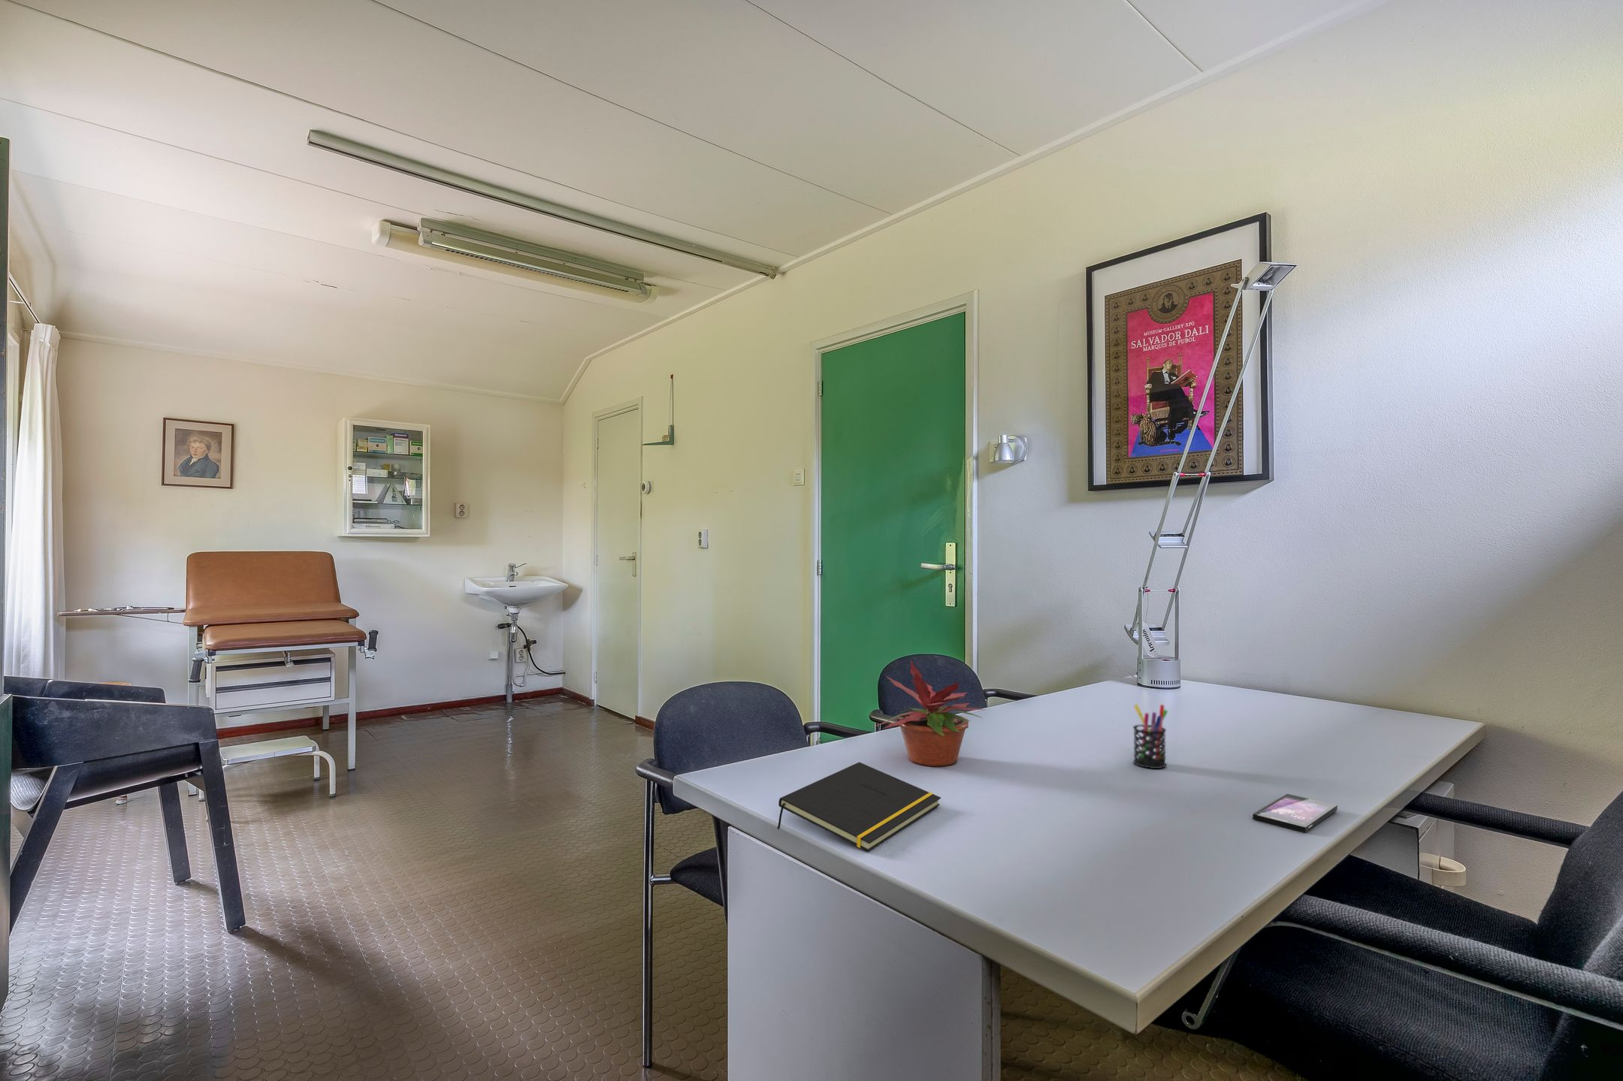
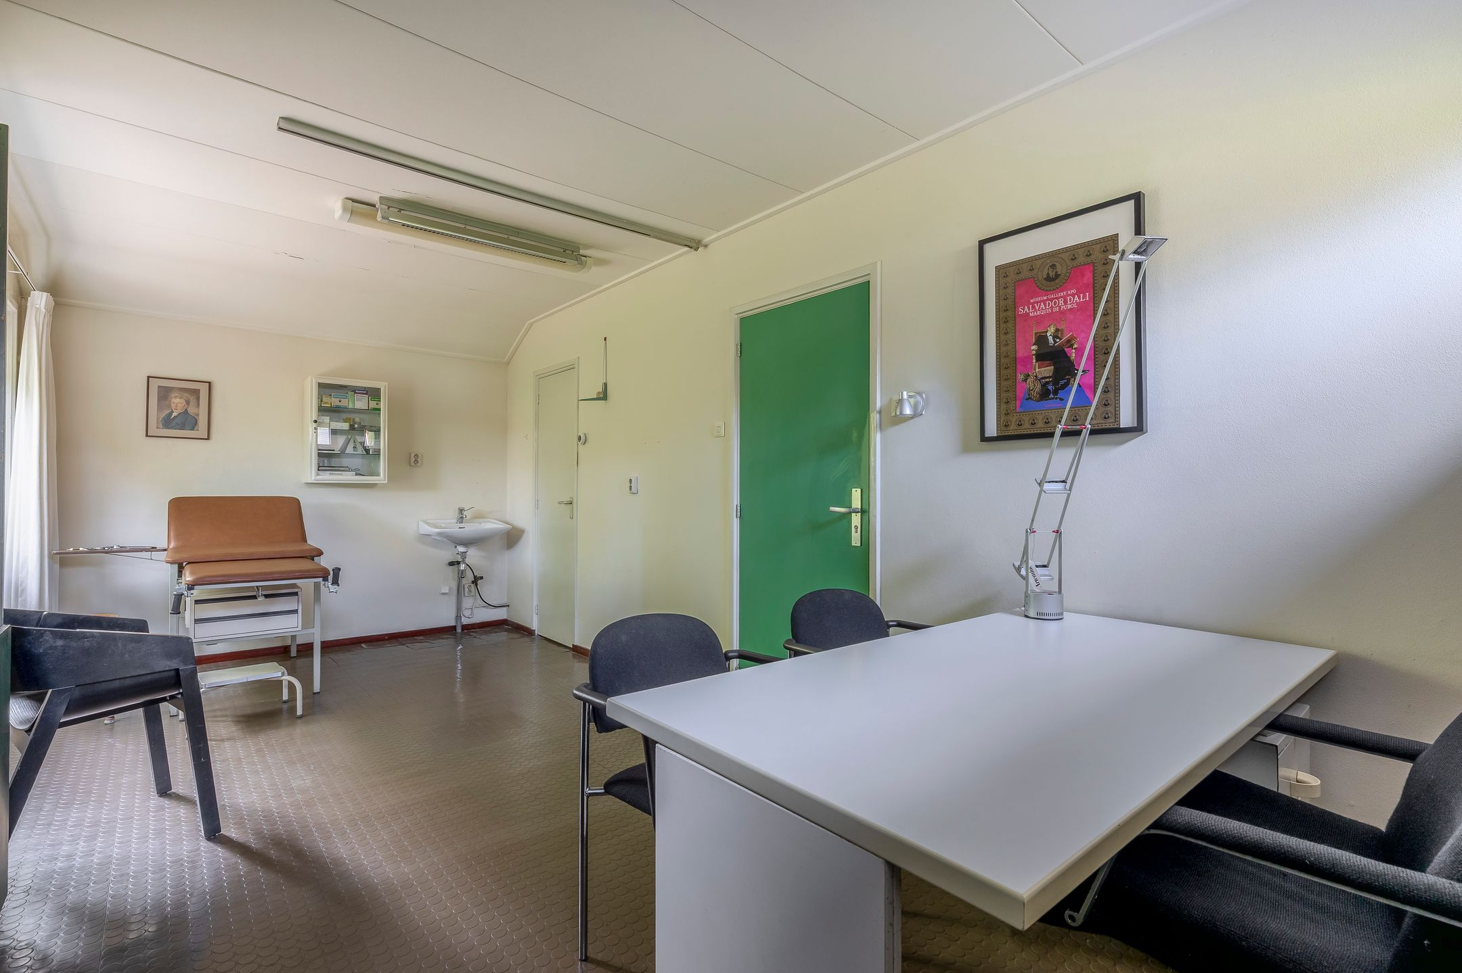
- pen holder (1154, 732)
- smartphone (1296, 811)
- notepad (863, 801)
- potted plant (932, 708)
